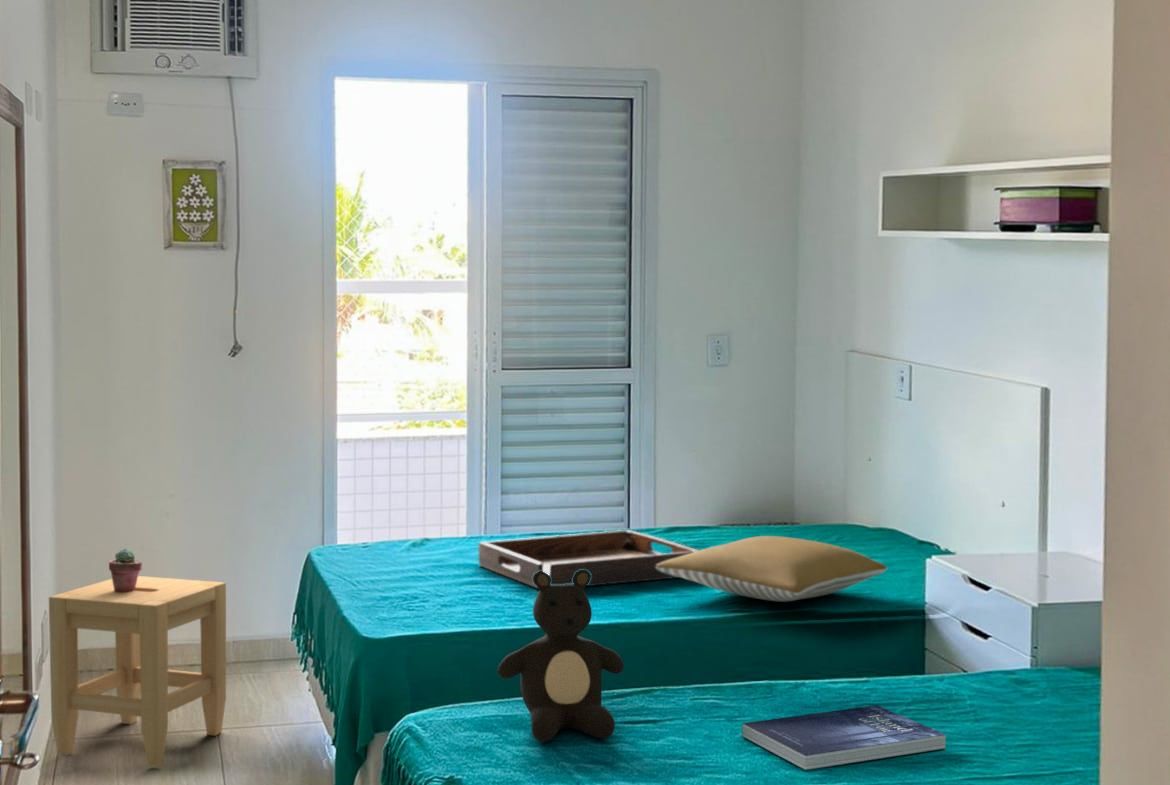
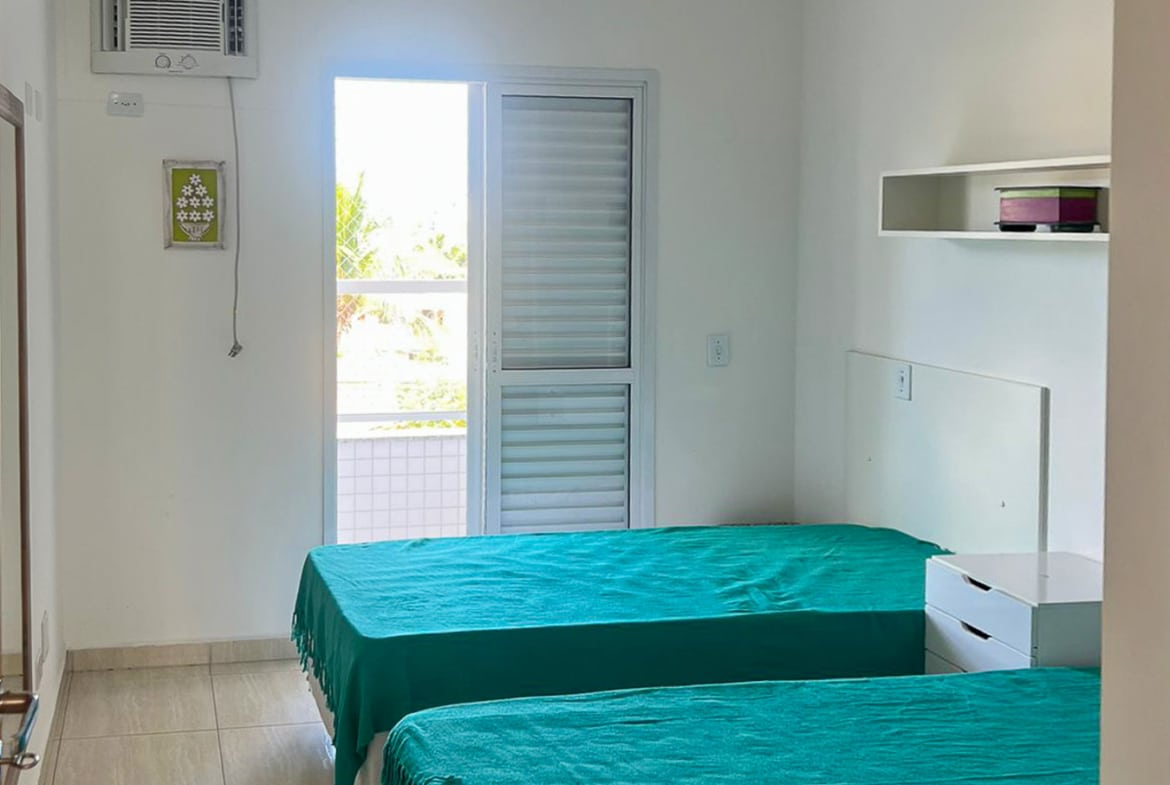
- potted succulent (125, 569)
- serving tray (588, 557)
- teddy bear (565, 652)
- stool (140, 666)
- pillow (771, 569)
- book (842, 735)
